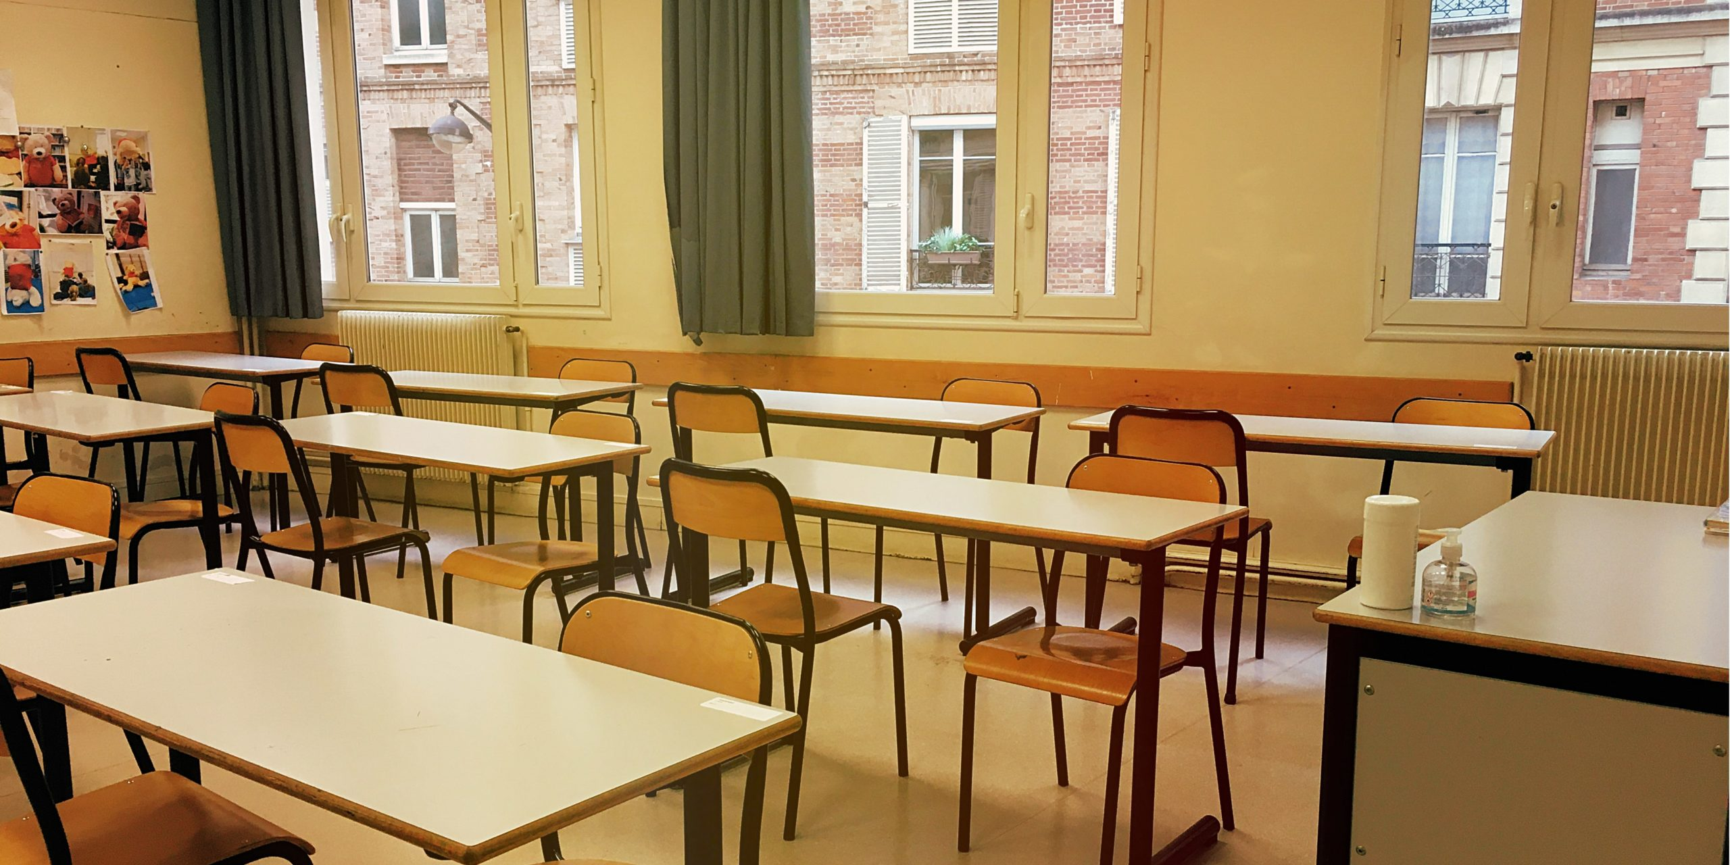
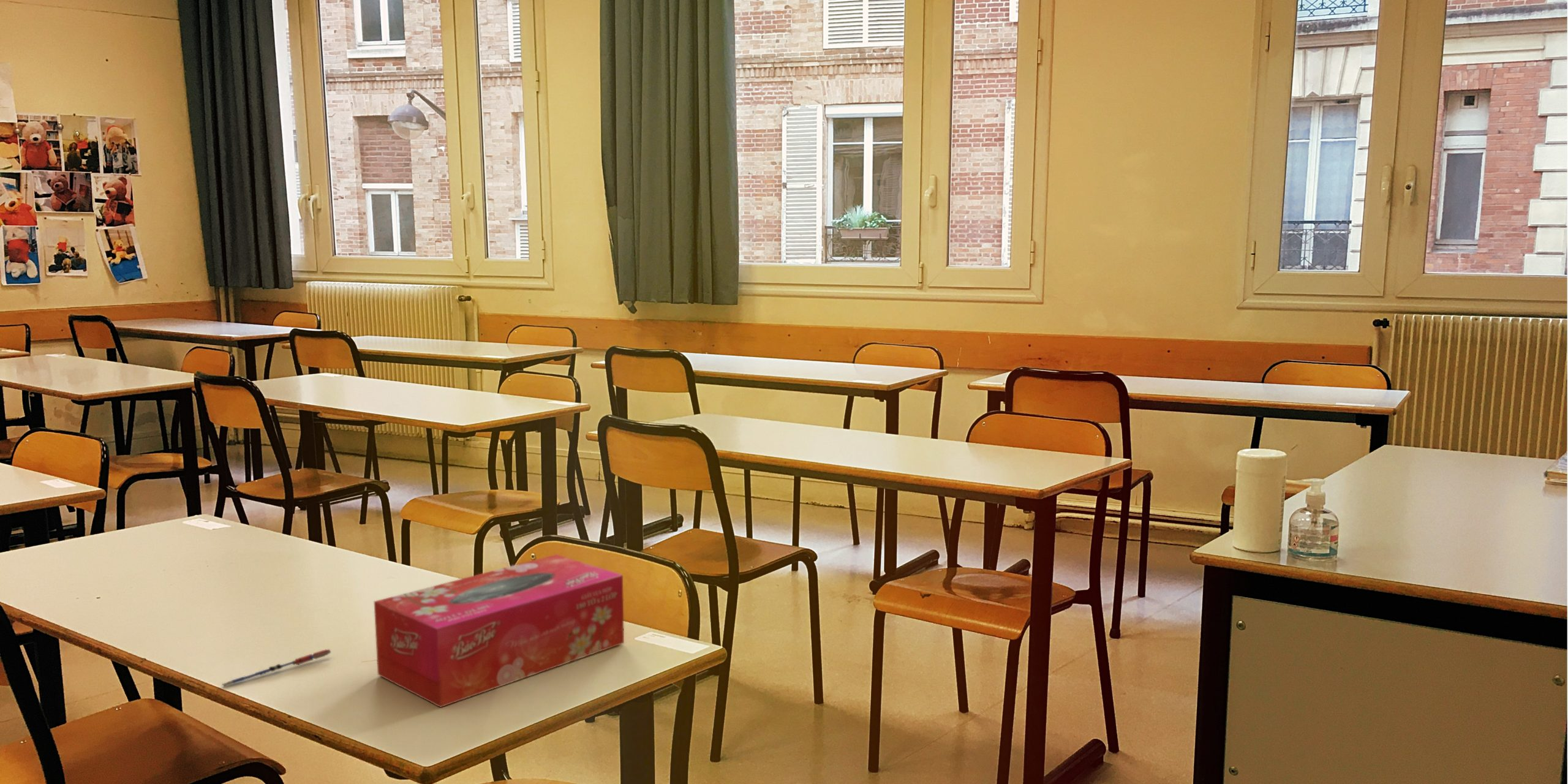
+ tissue box (504, 623)
+ pen (277, 666)
